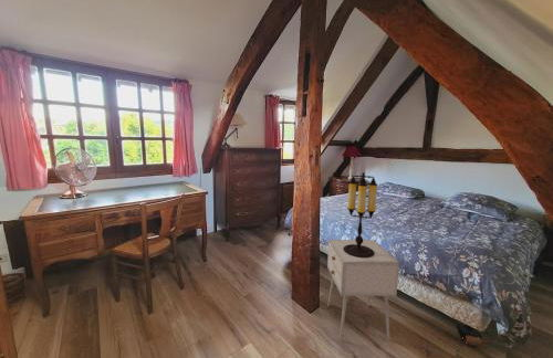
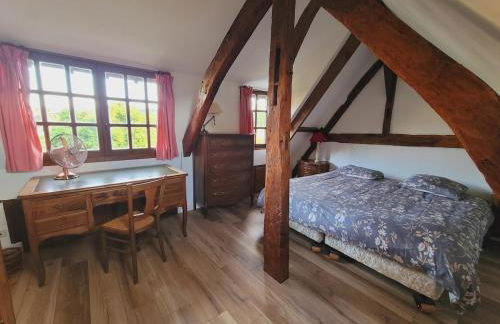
- table lamp (361, 212)
- nightstand (356, 286)
